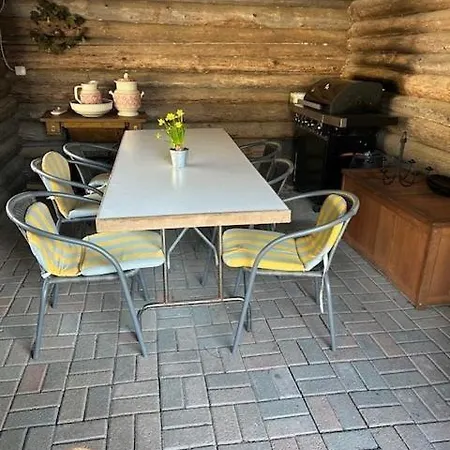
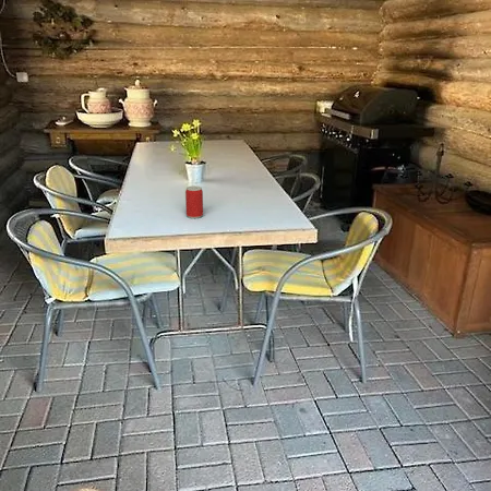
+ beer can (194, 202)
